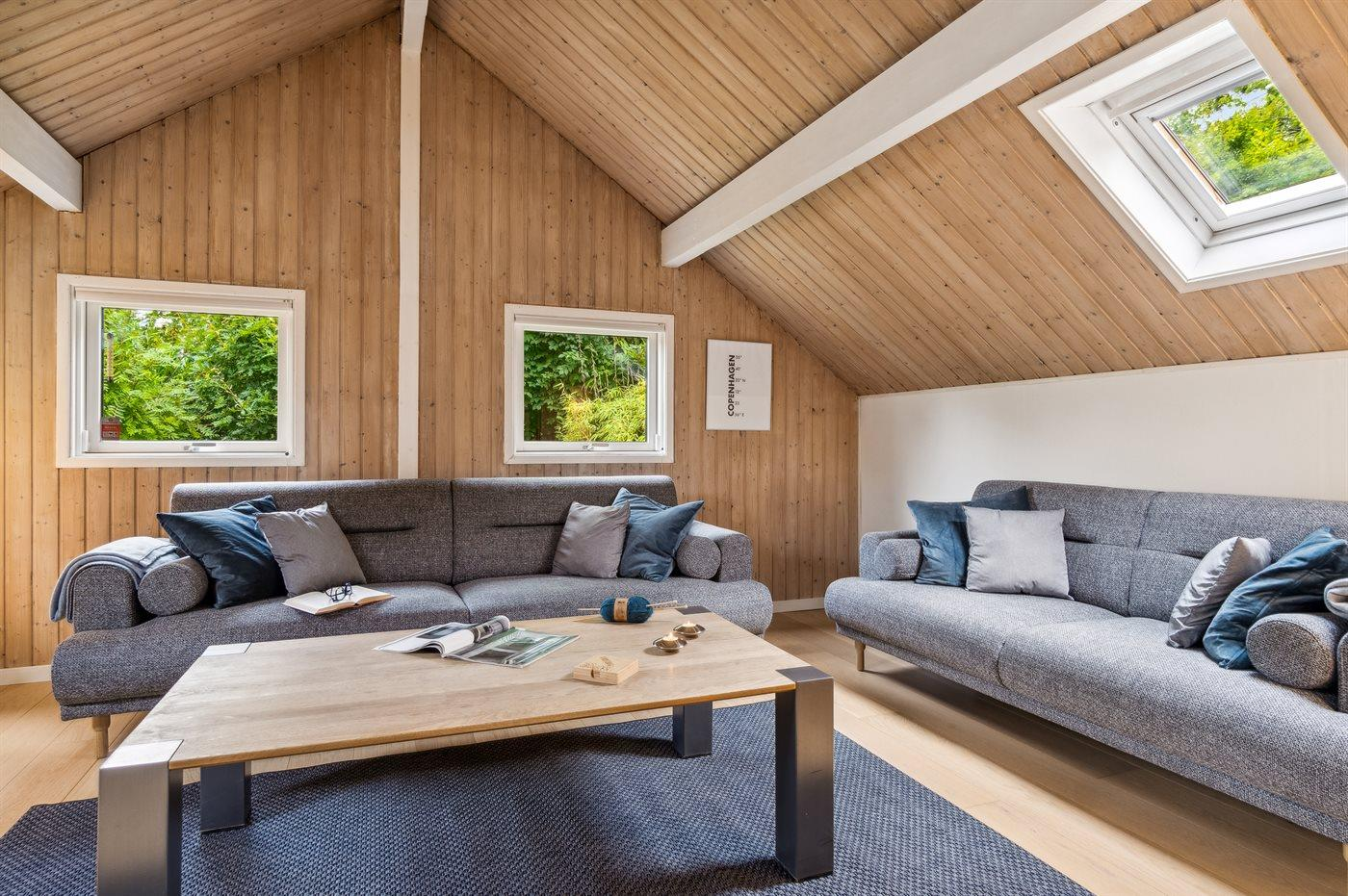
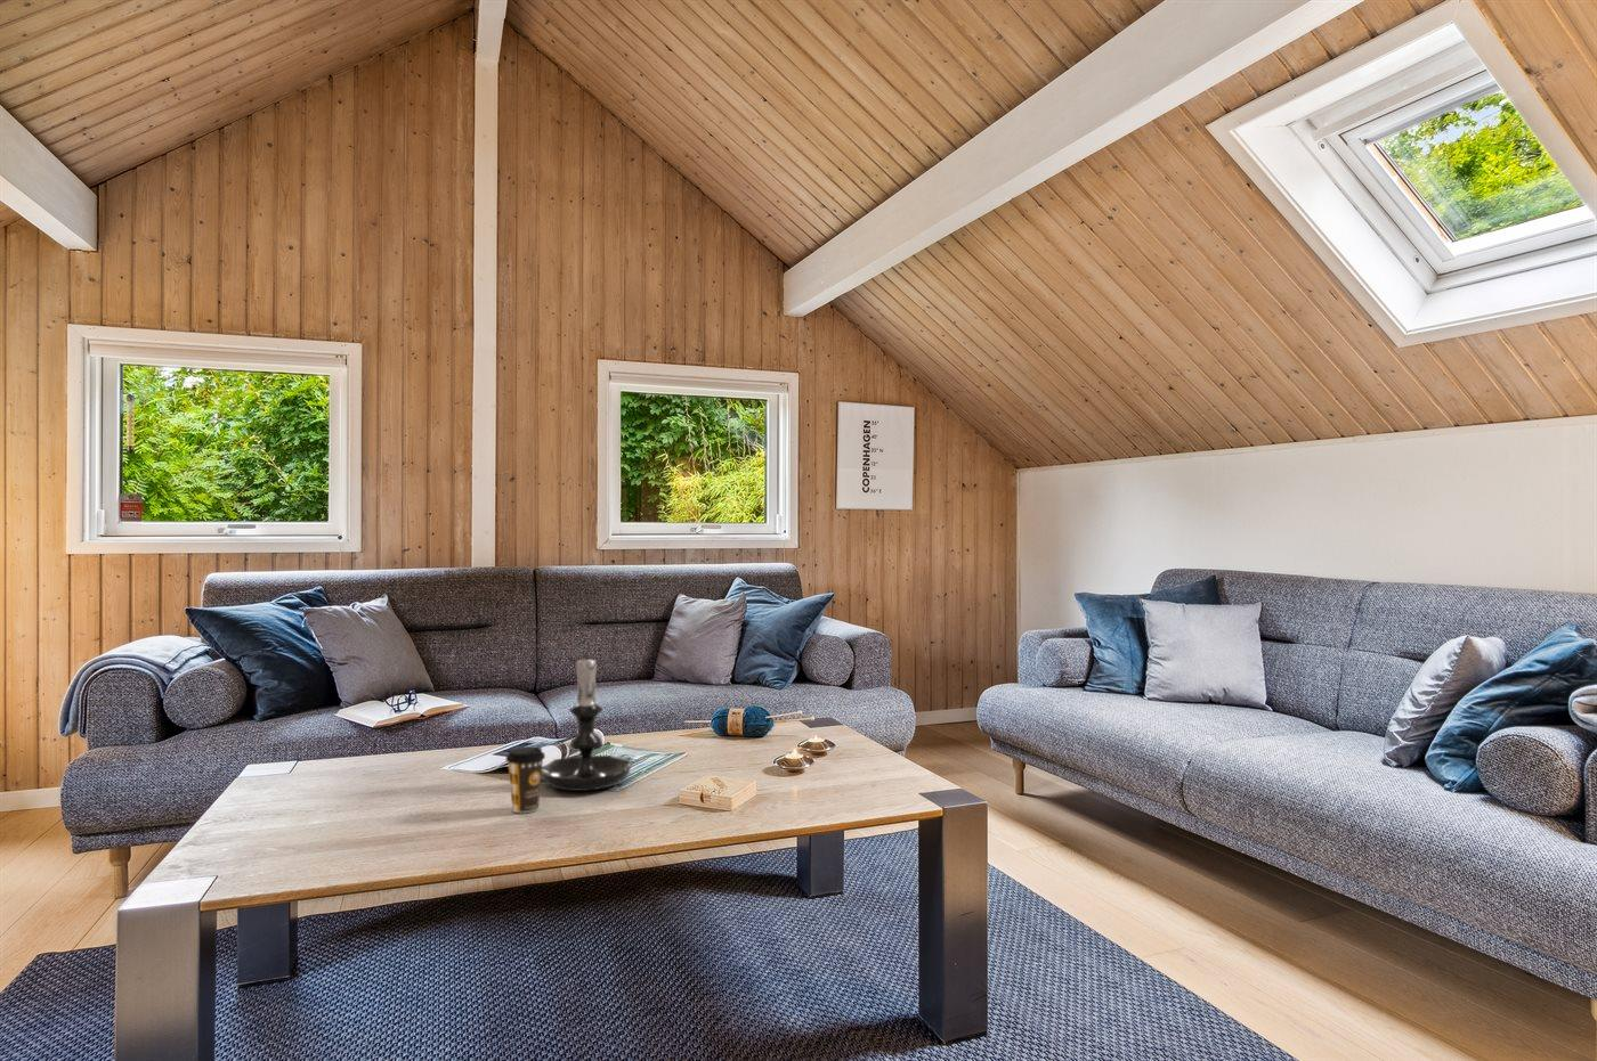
+ candle holder (586, 715)
+ coffee cup (525, 779)
